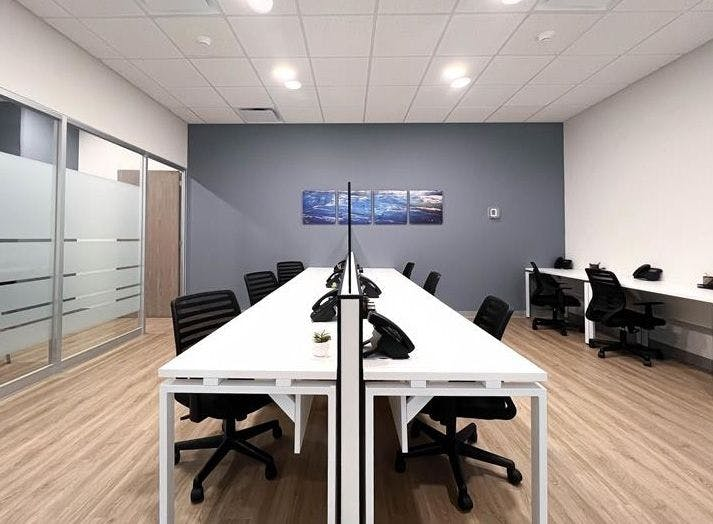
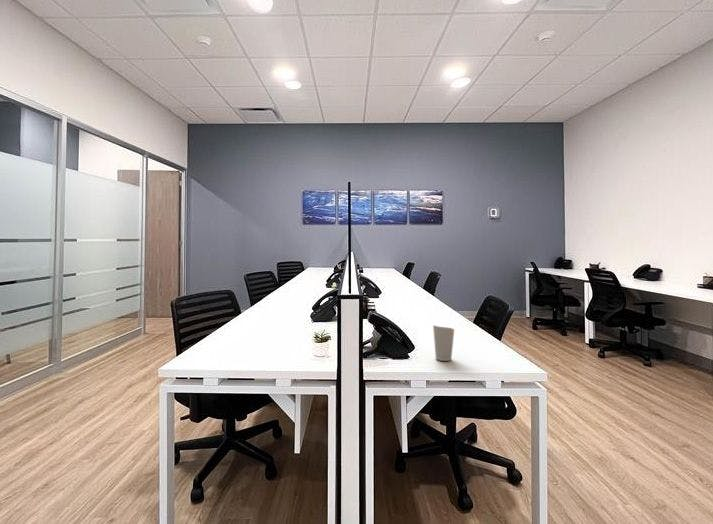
+ cup (443, 342)
